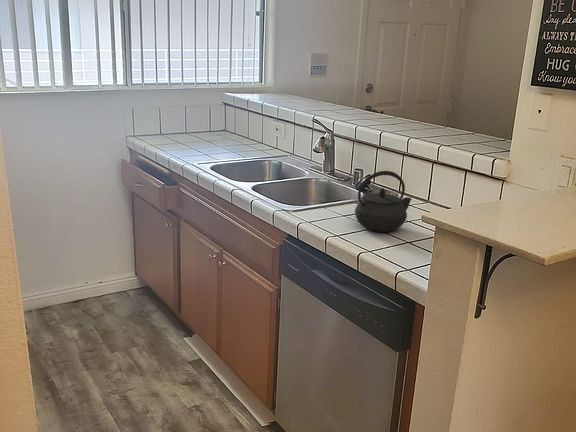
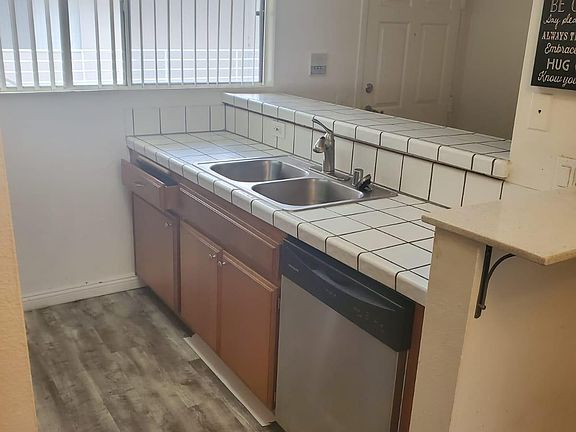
- kettle (385, 199)
